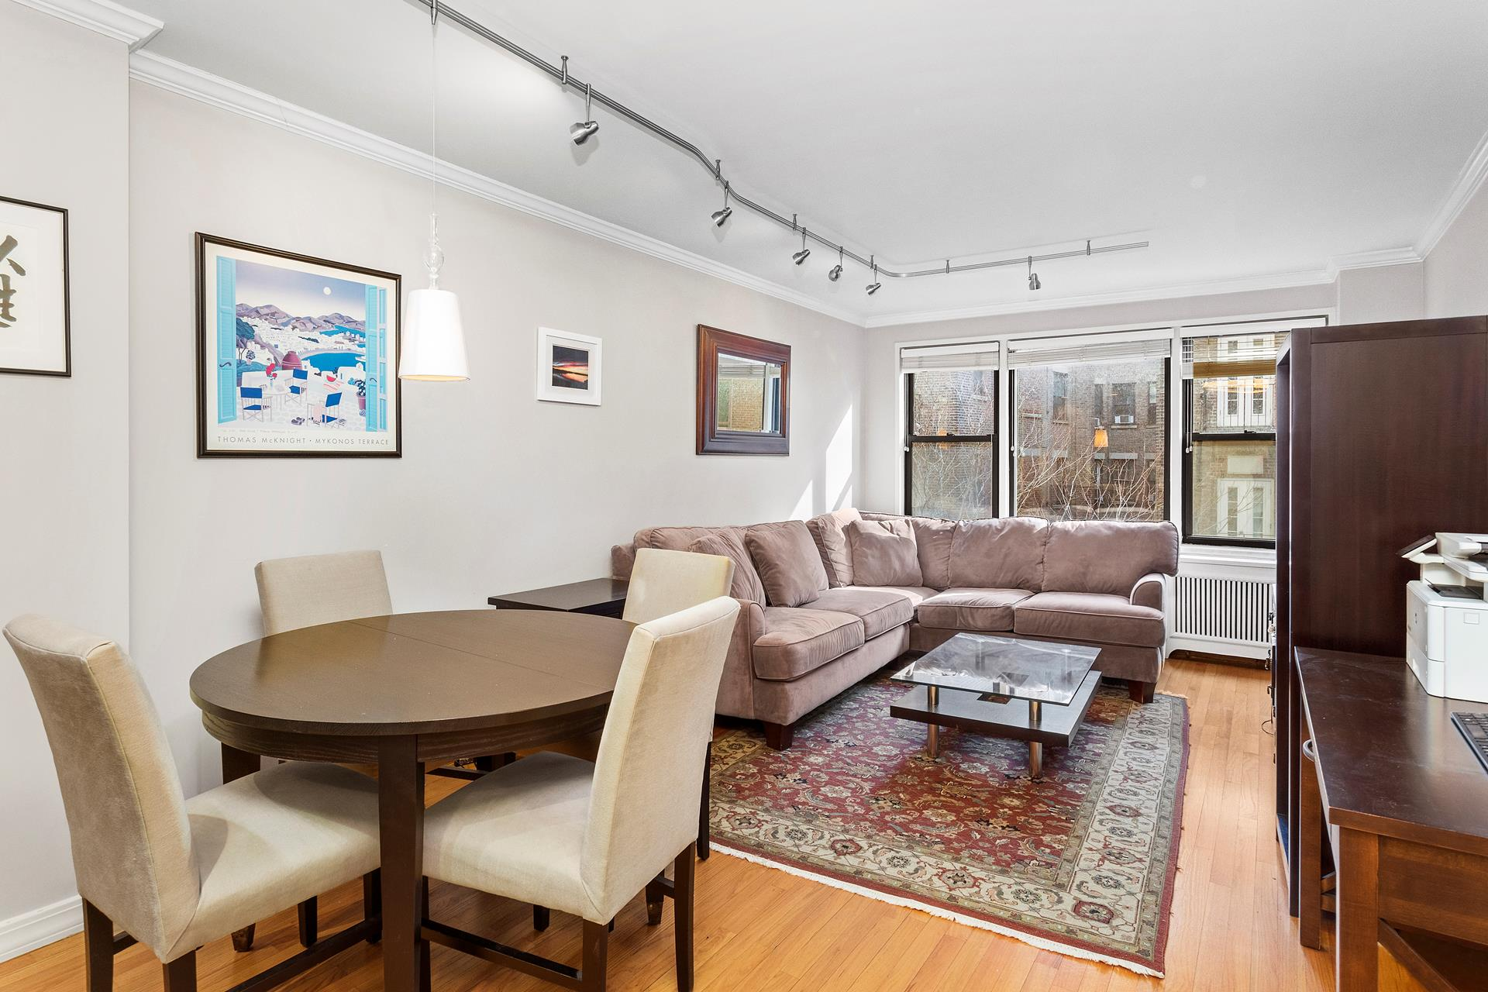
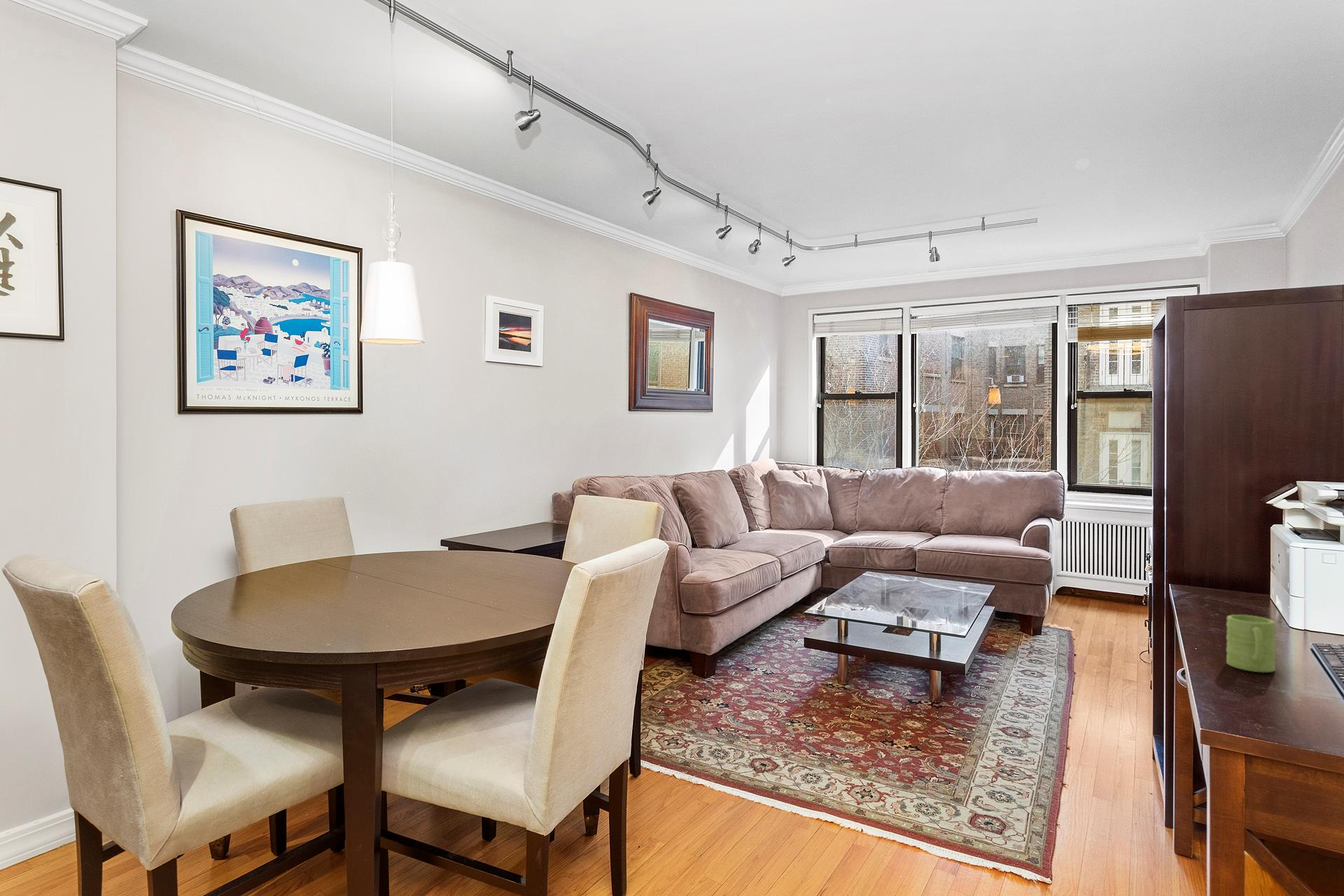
+ mug (1252, 645)
